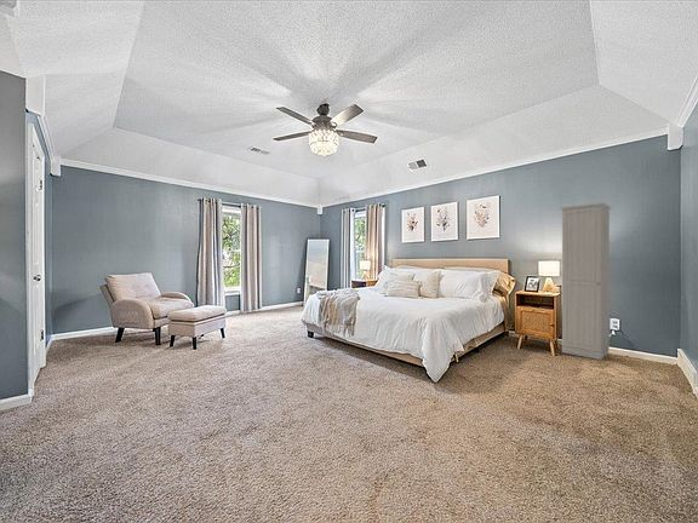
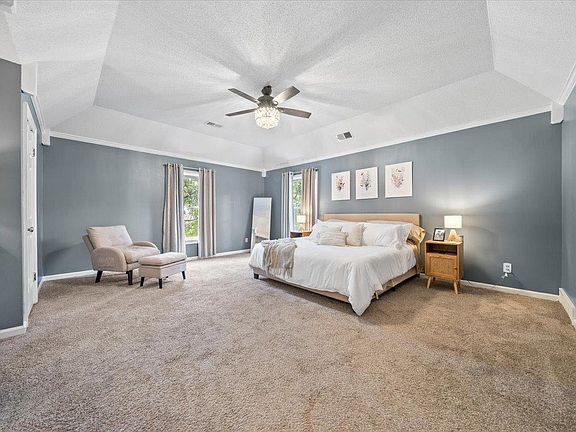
- cabinet (585, 280)
